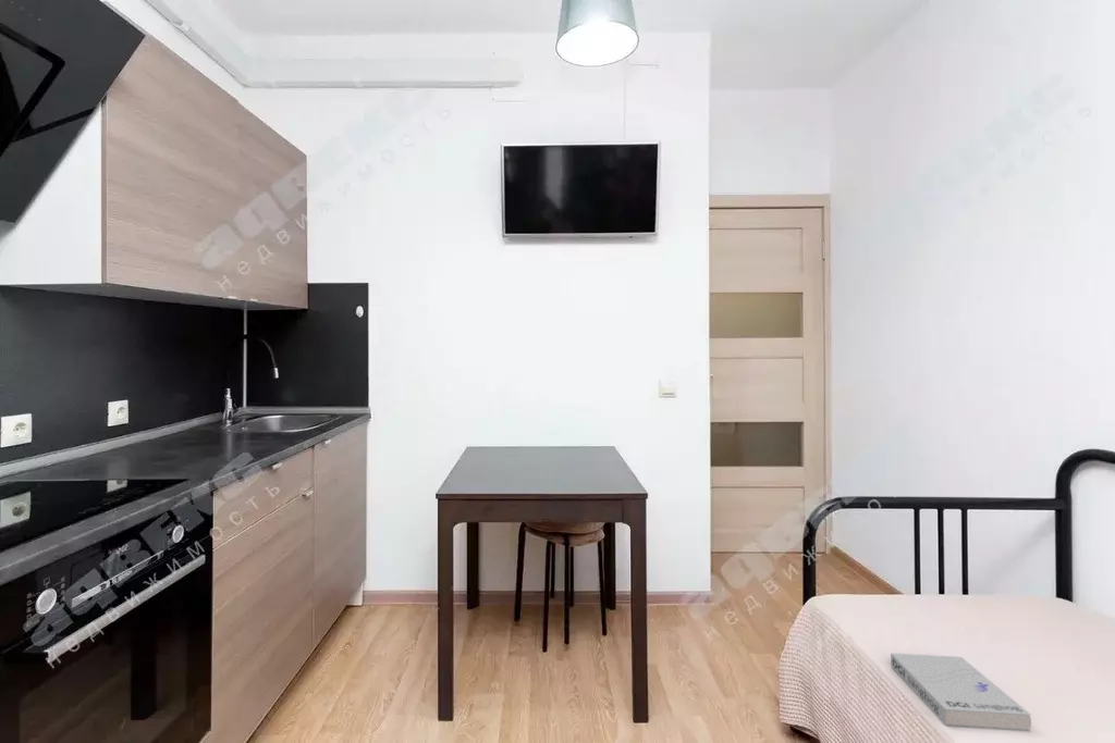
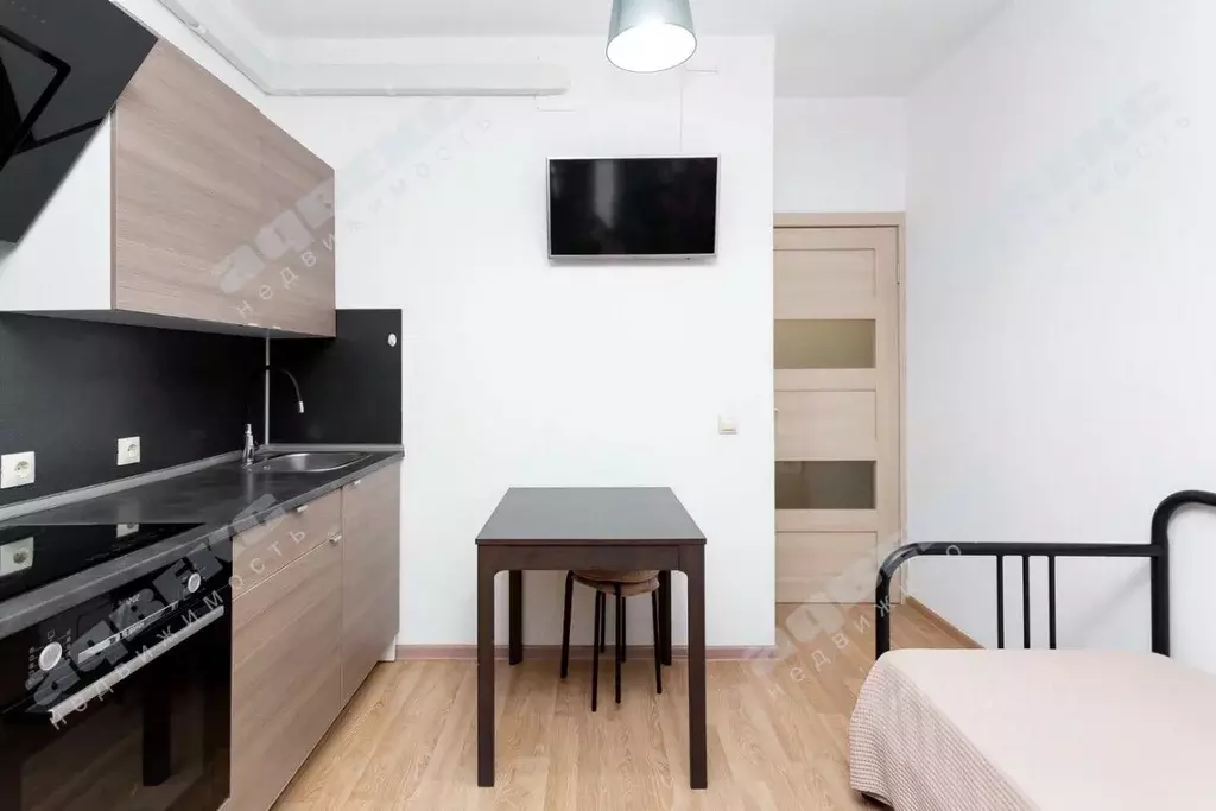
- book (954, 688)
